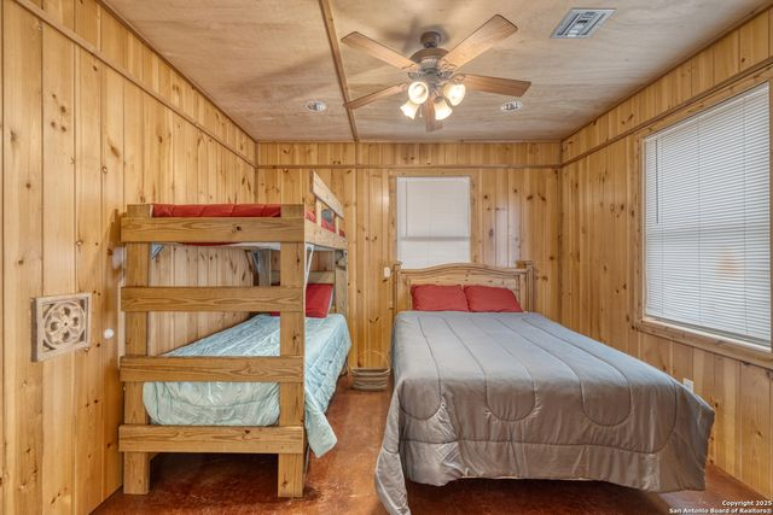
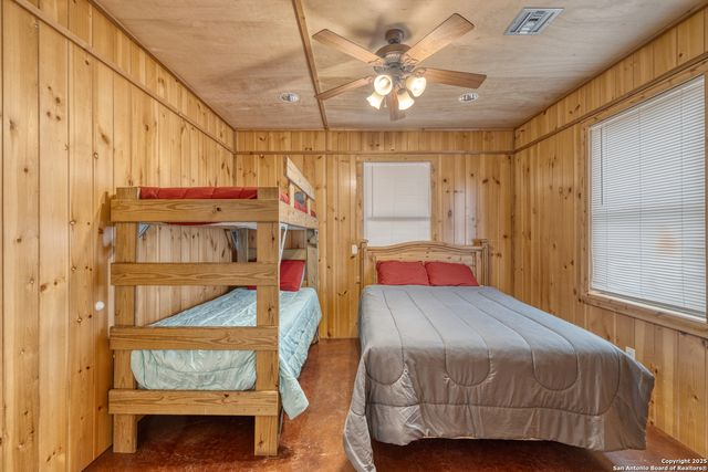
- wall ornament (63, 324)
- basket (370, 369)
